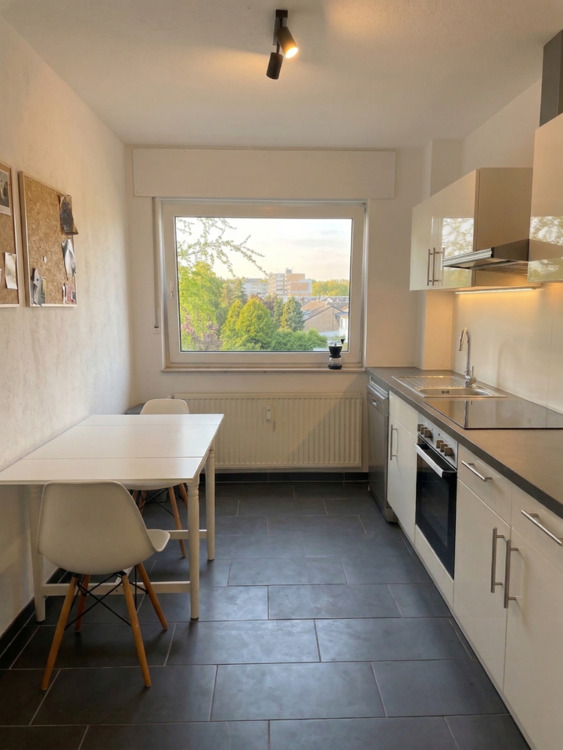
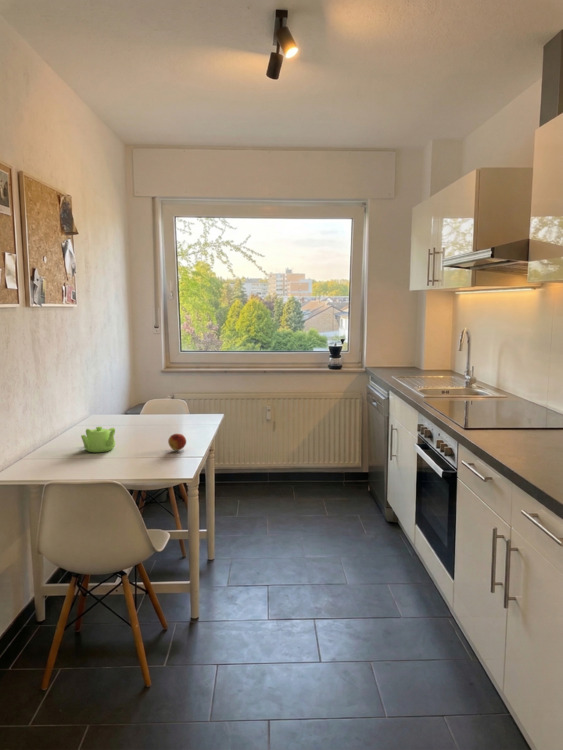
+ fruit (177, 442)
+ teapot (100, 438)
